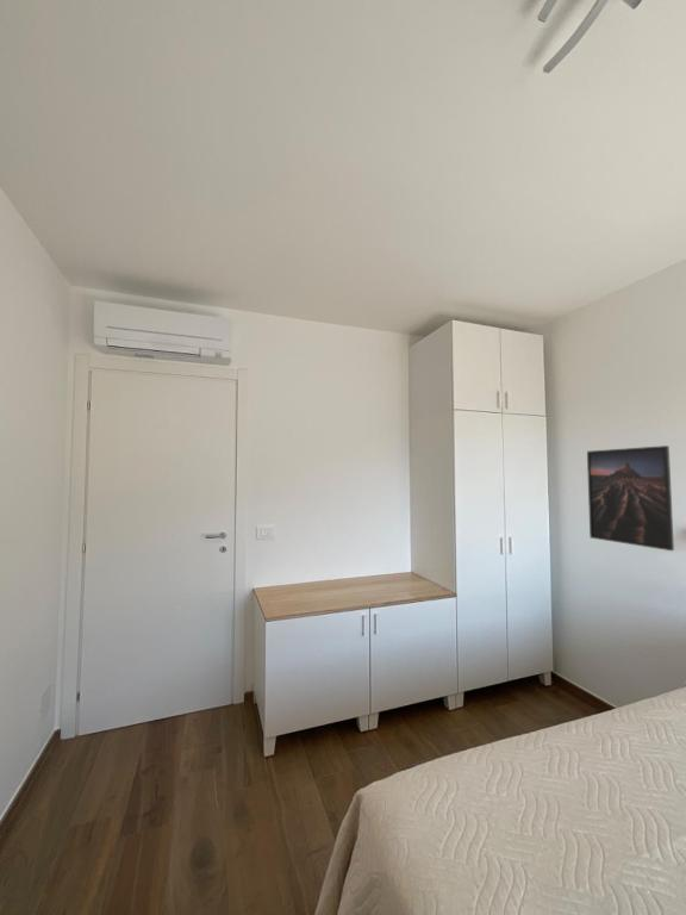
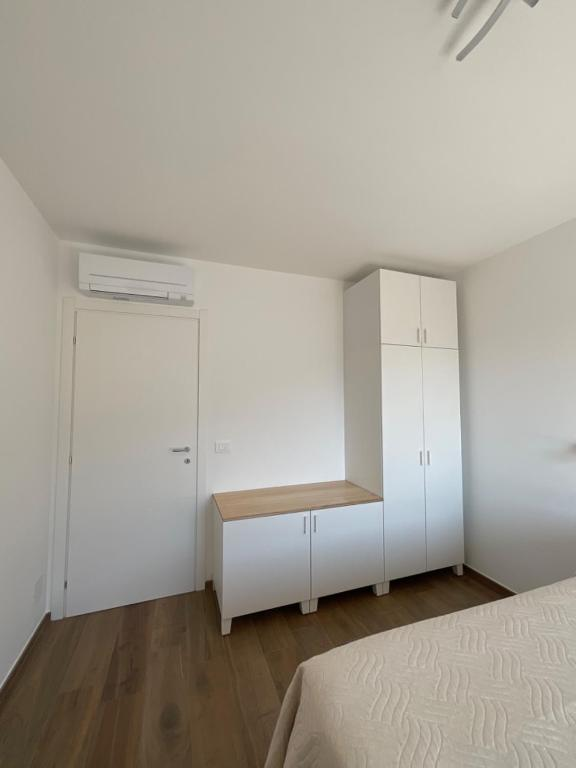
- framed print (625, 496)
